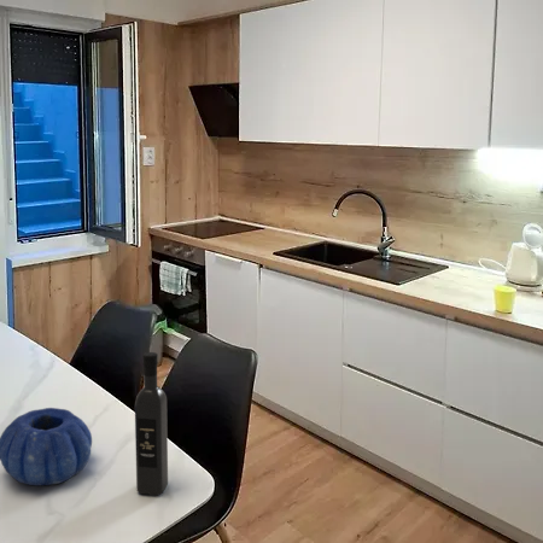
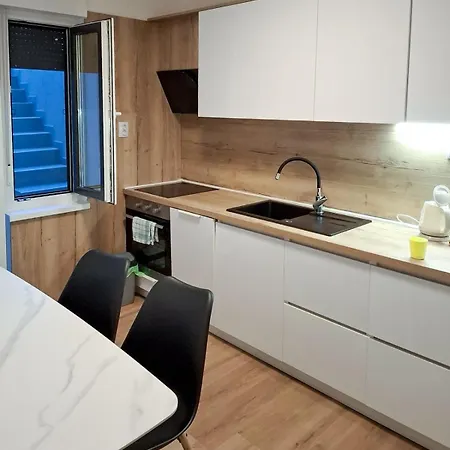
- wine bottle (151, 422)
- decorative bowl (46, 443)
